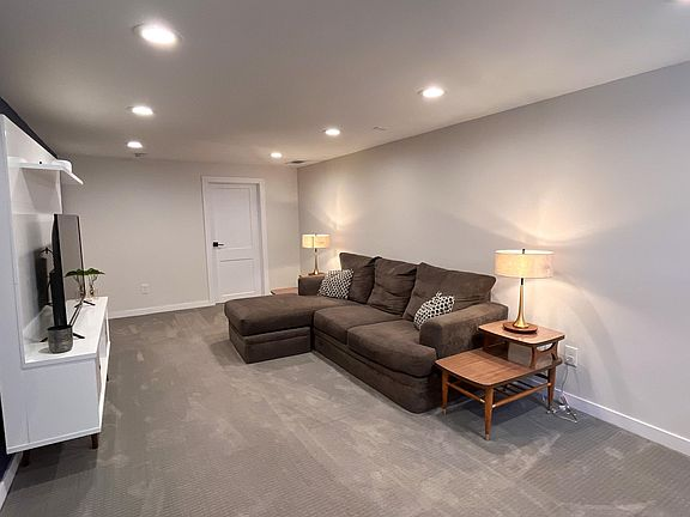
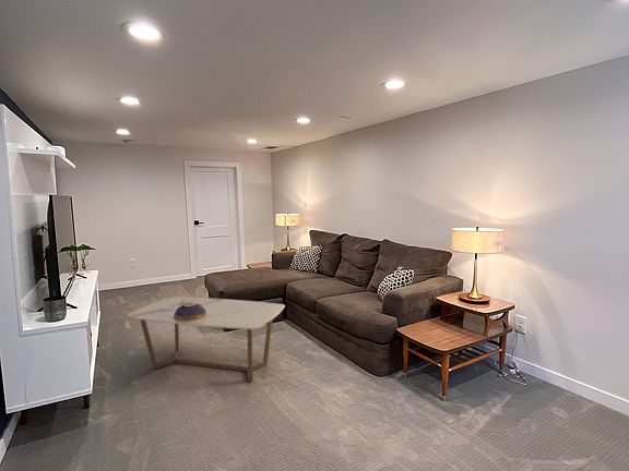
+ coffee table (210, 326)
+ decorative bowl (190, 309)
